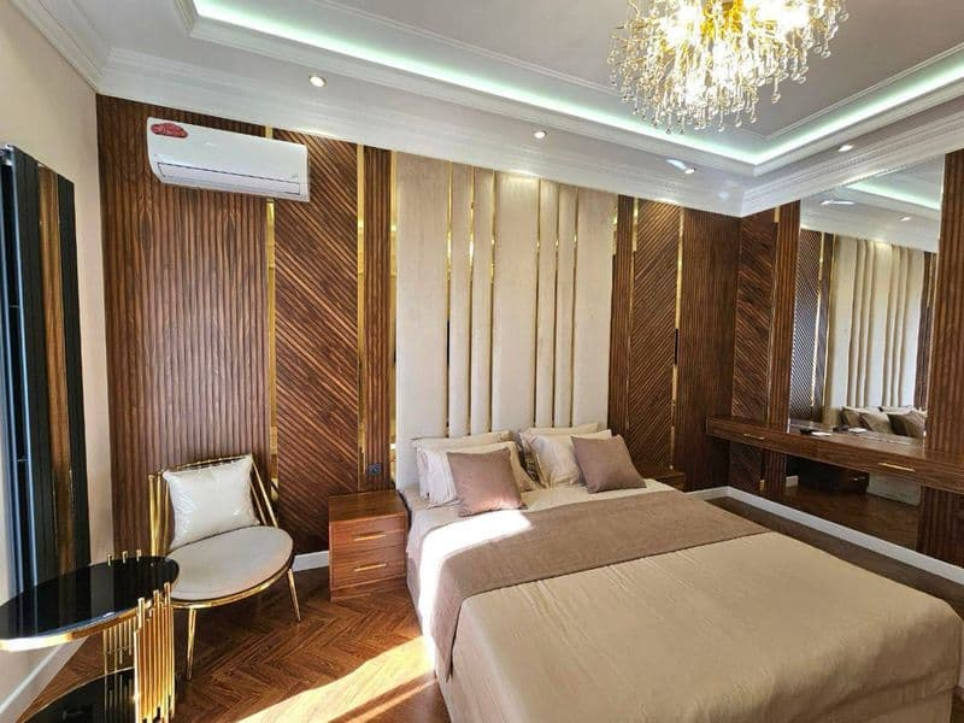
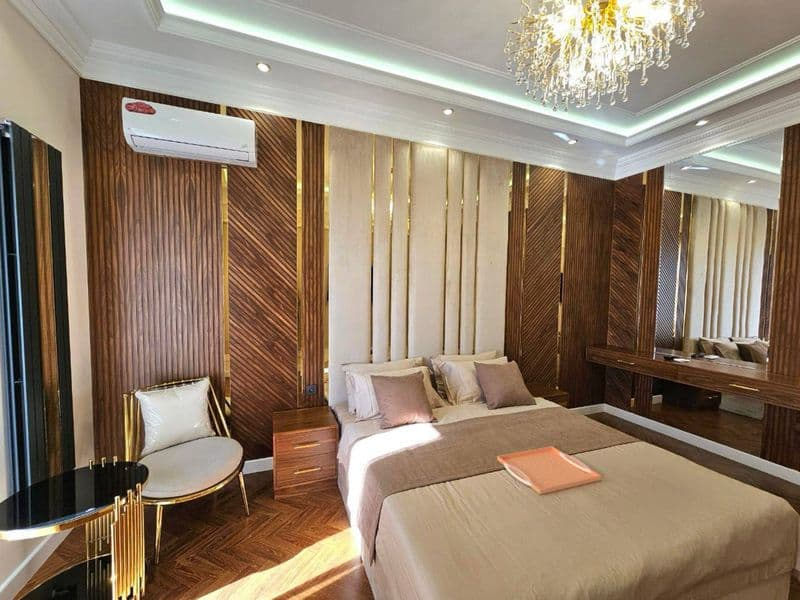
+ serving tray (546, 467)
